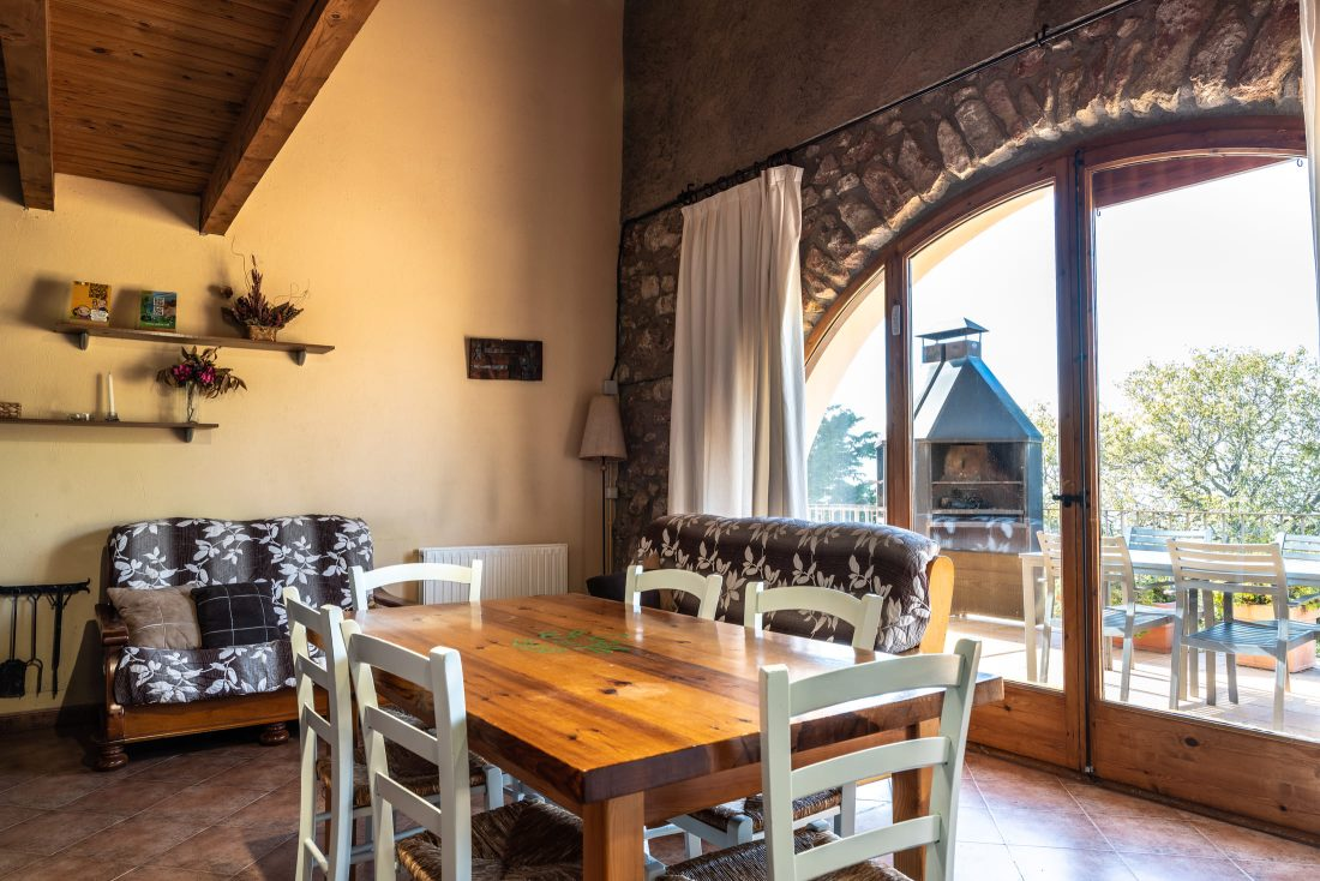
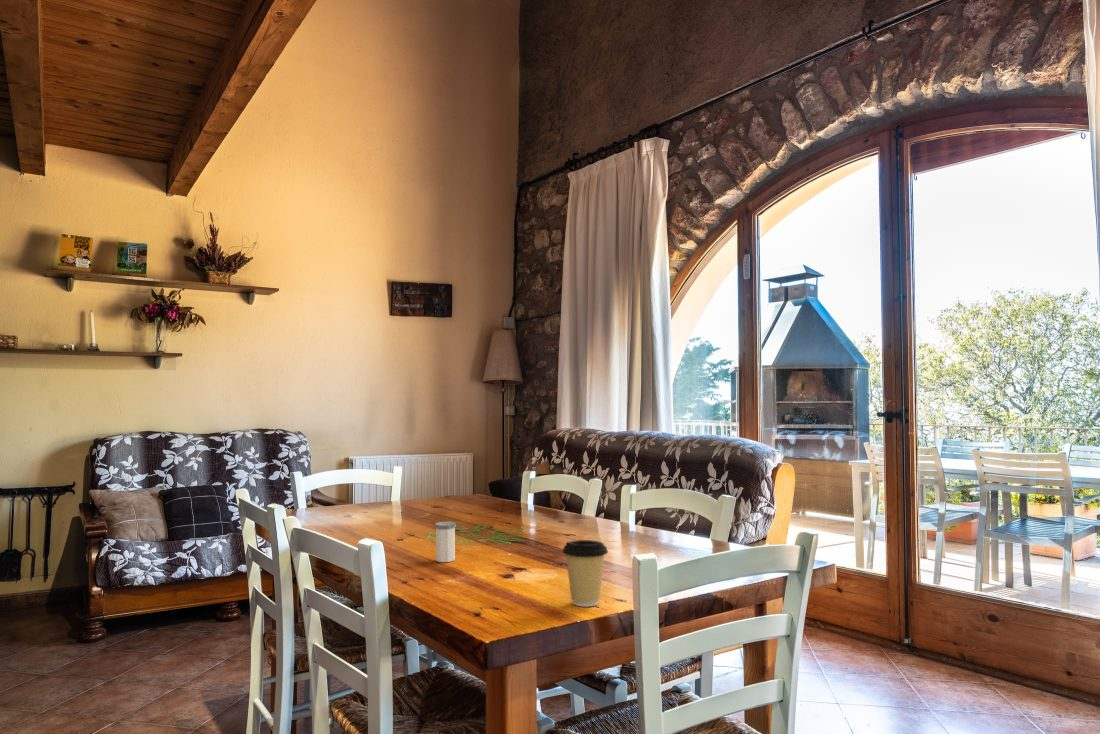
+ coffee cup (585, 572)
+ salt shaker (445, 541)
